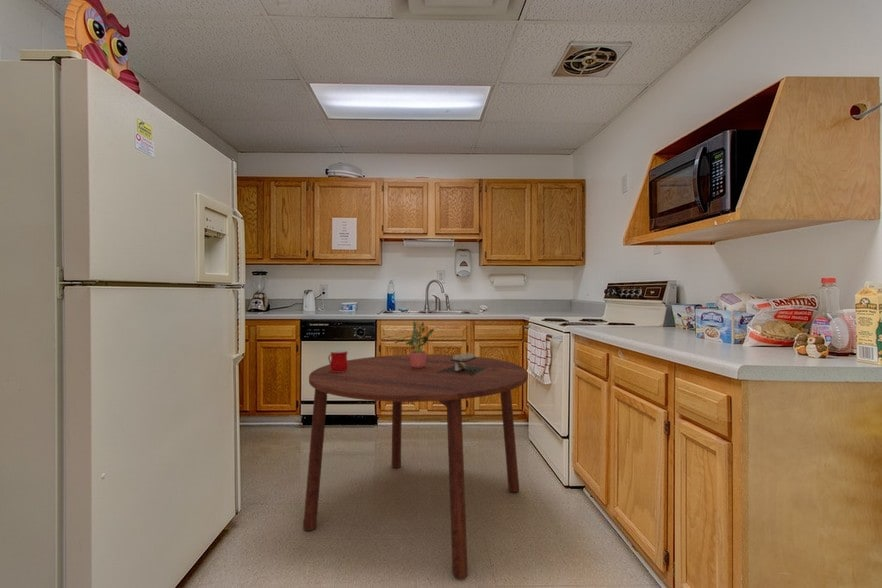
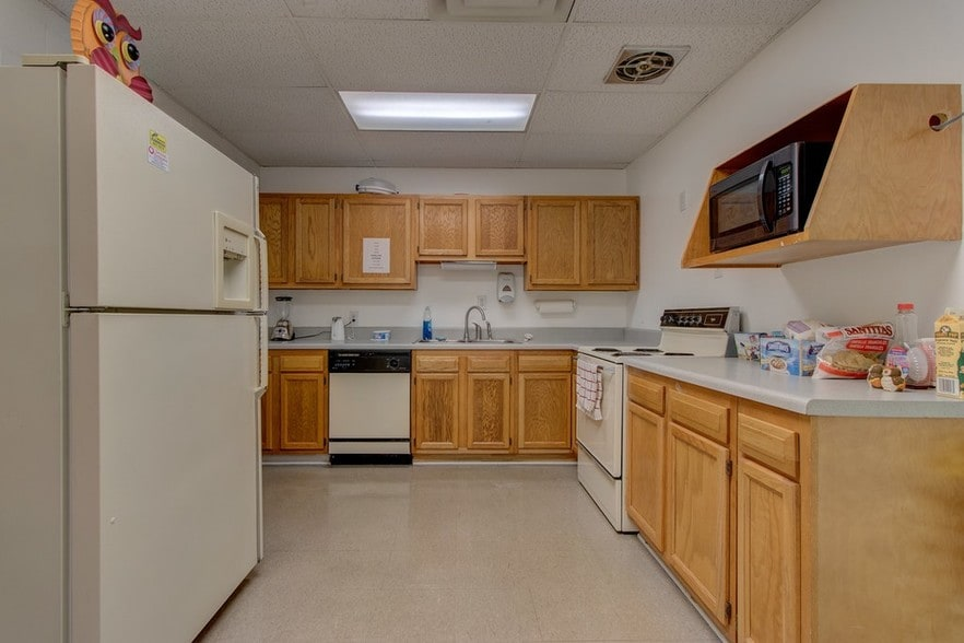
- dining table (400, 438)
- potted plant (413, 342)
- mug (337, 360)
- napkin holder (462, 361)
